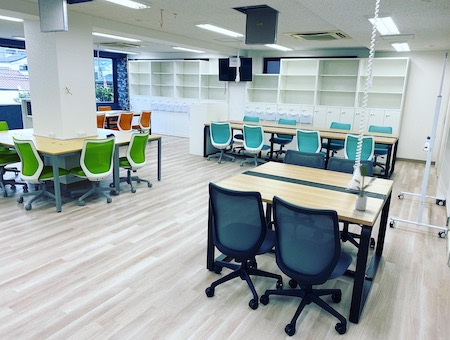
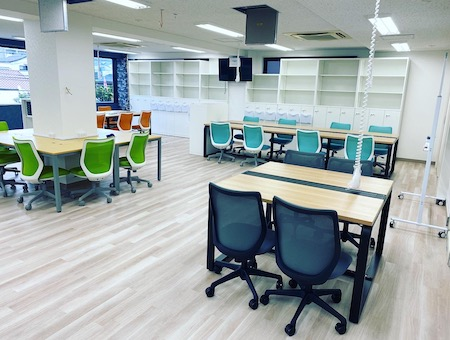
- potted plant (364, 187)
